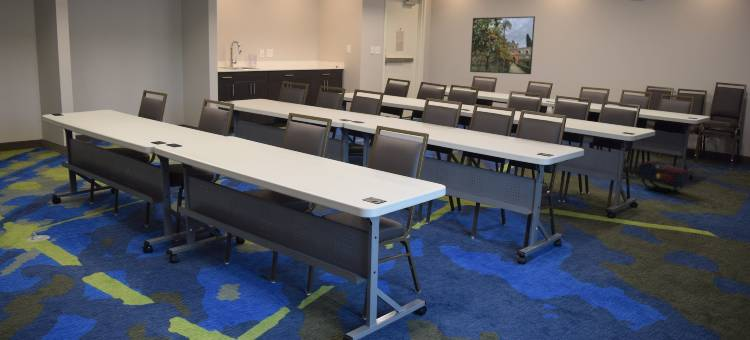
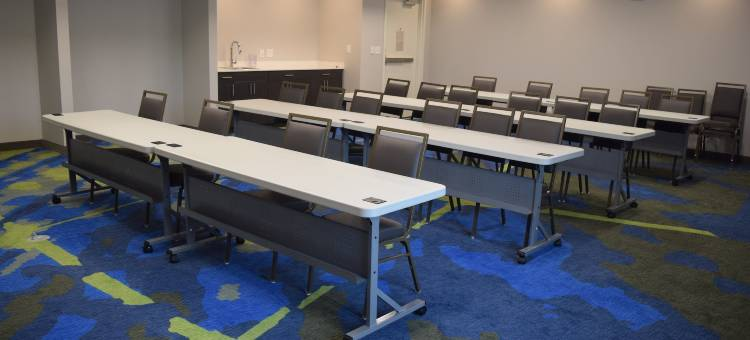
- satchel (662, 176)
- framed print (501, 45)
